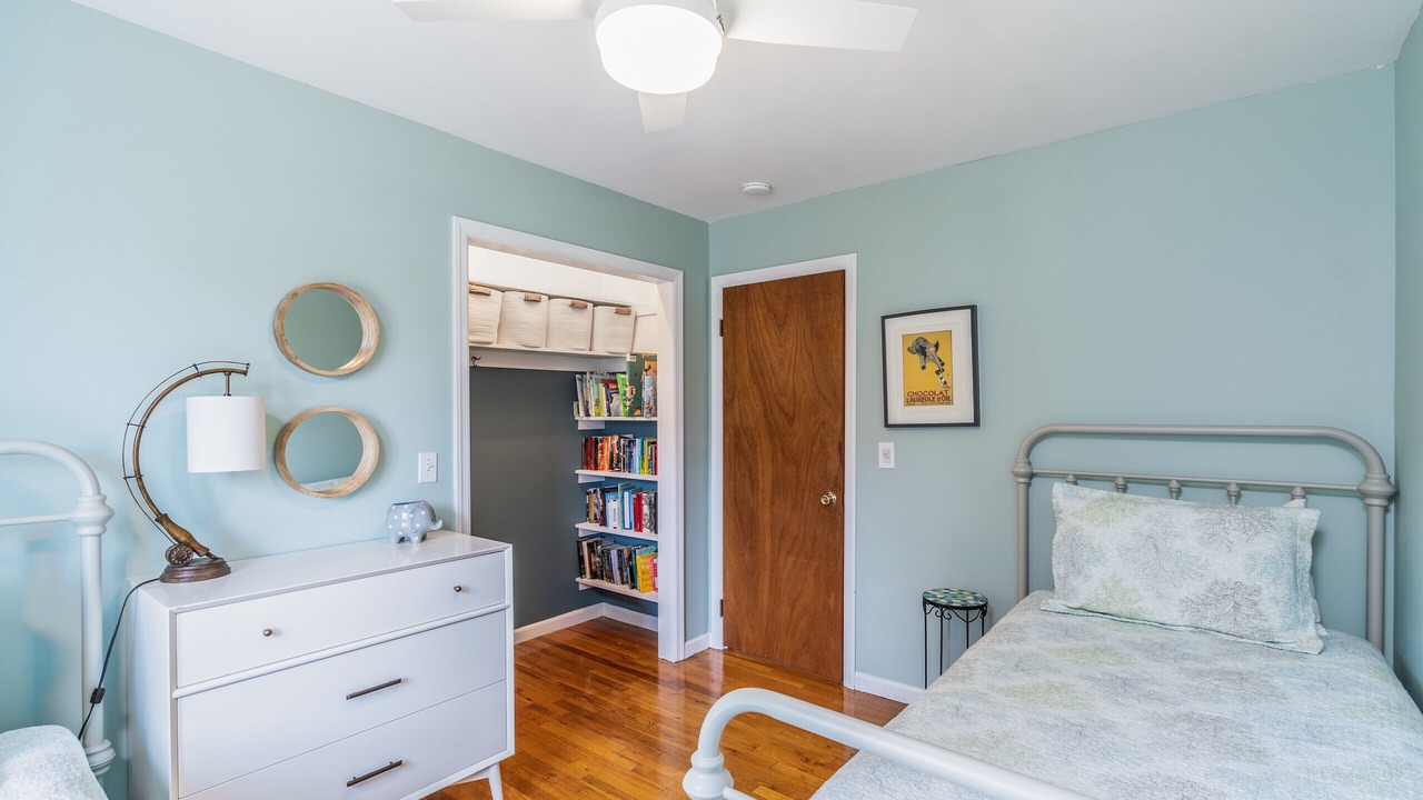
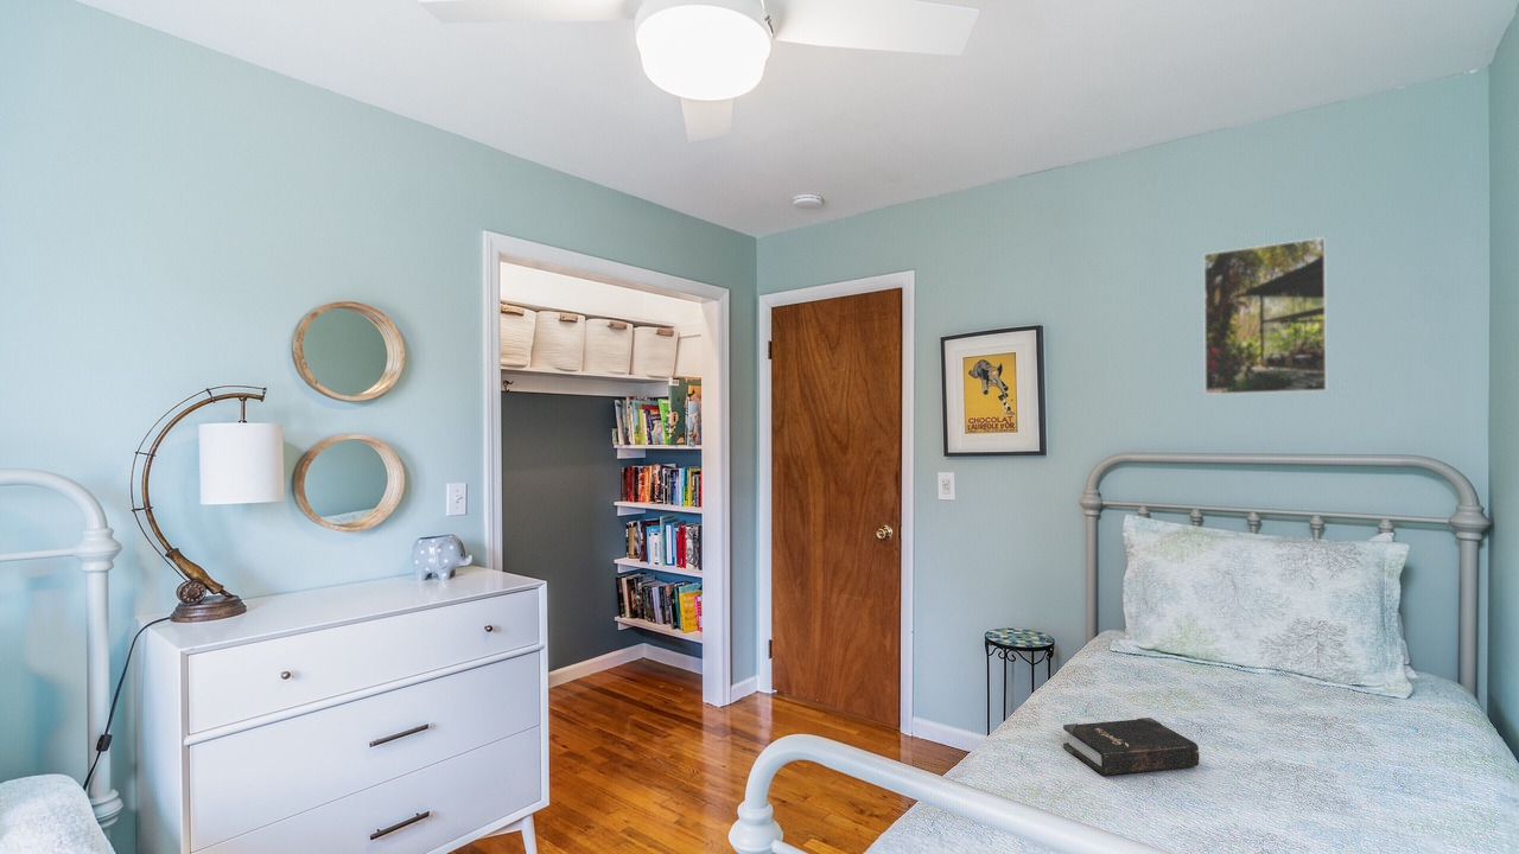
+ hardback book (1129, 746)
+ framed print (1263, 319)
